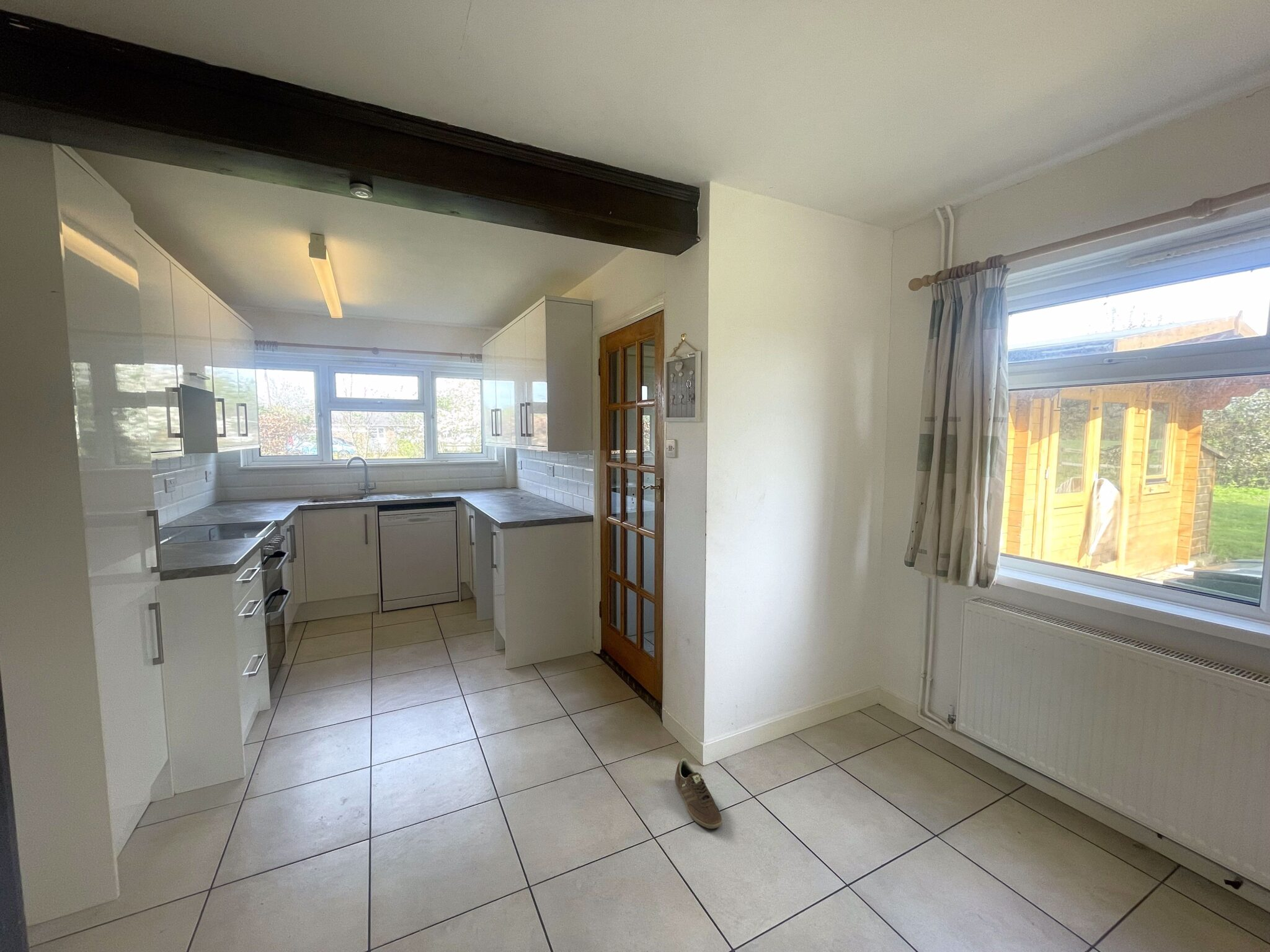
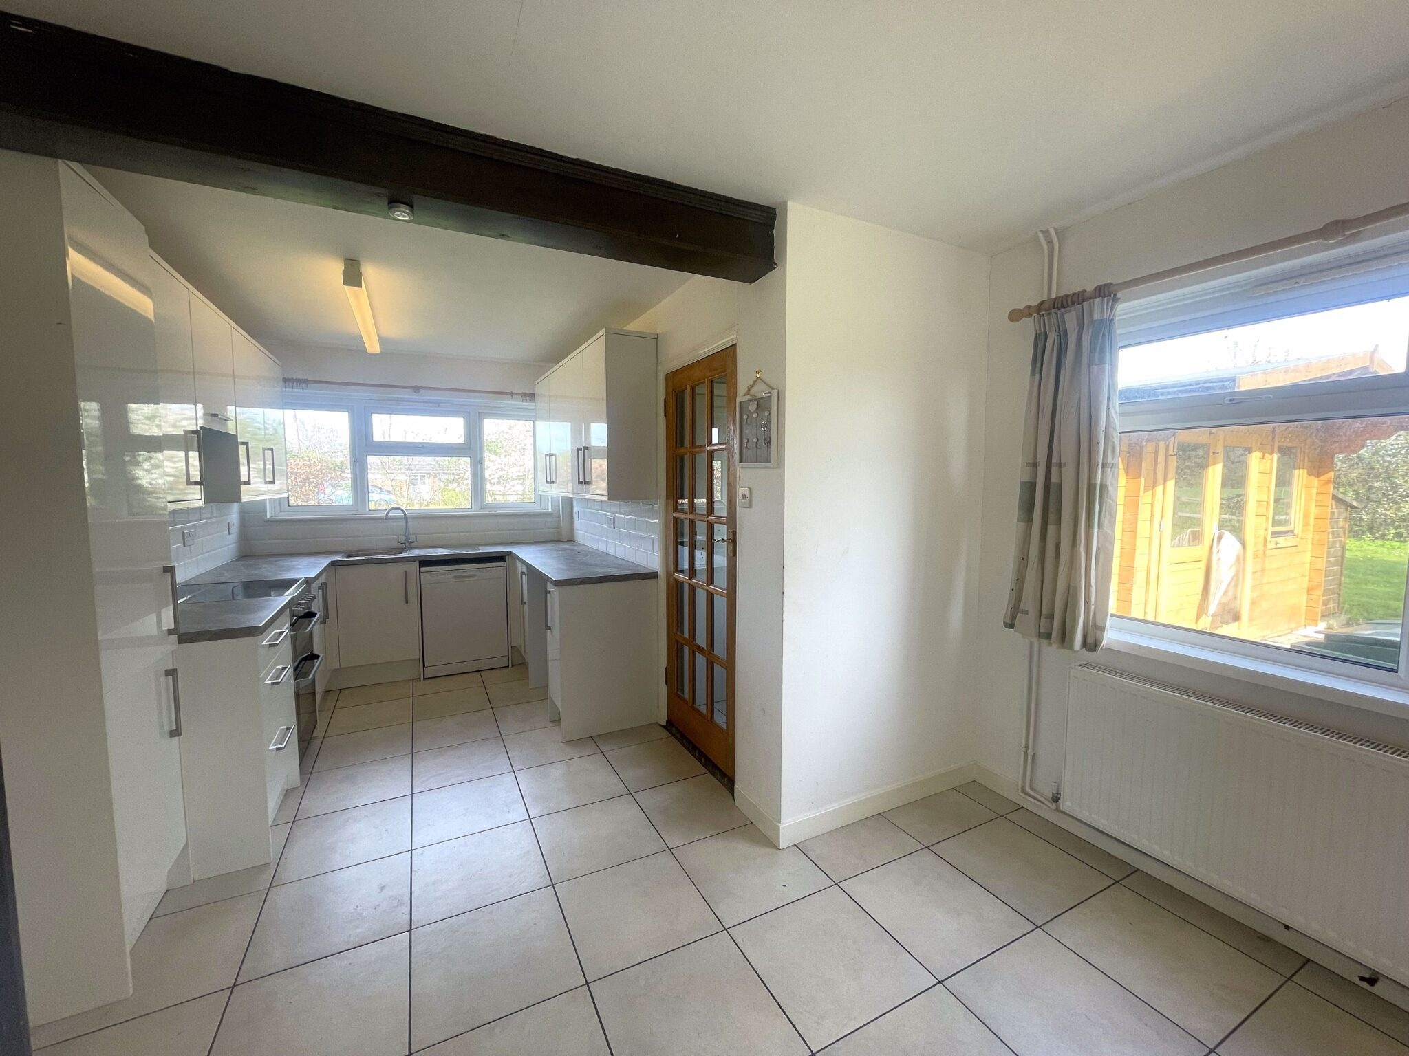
- sneaker (695, 791)
